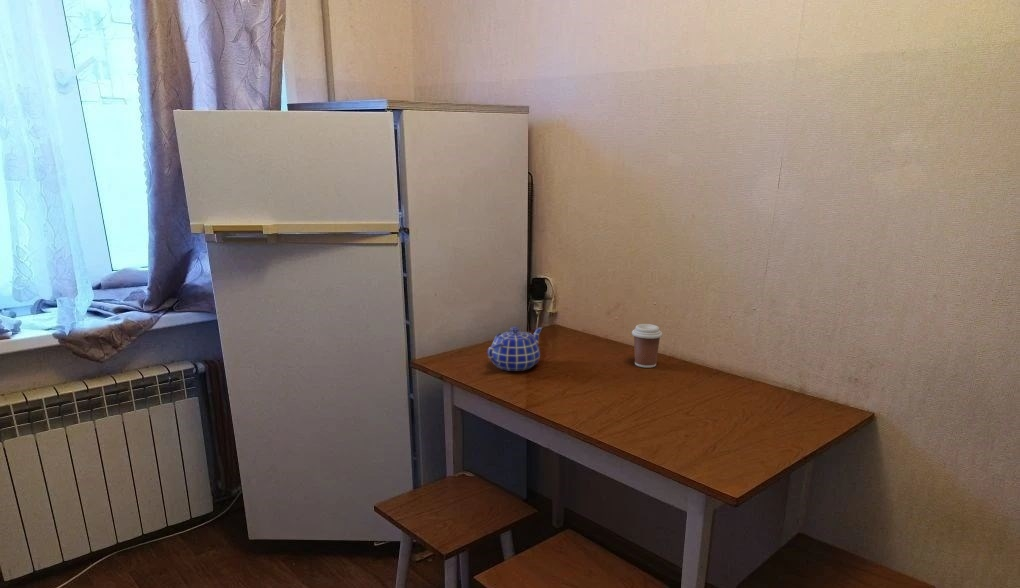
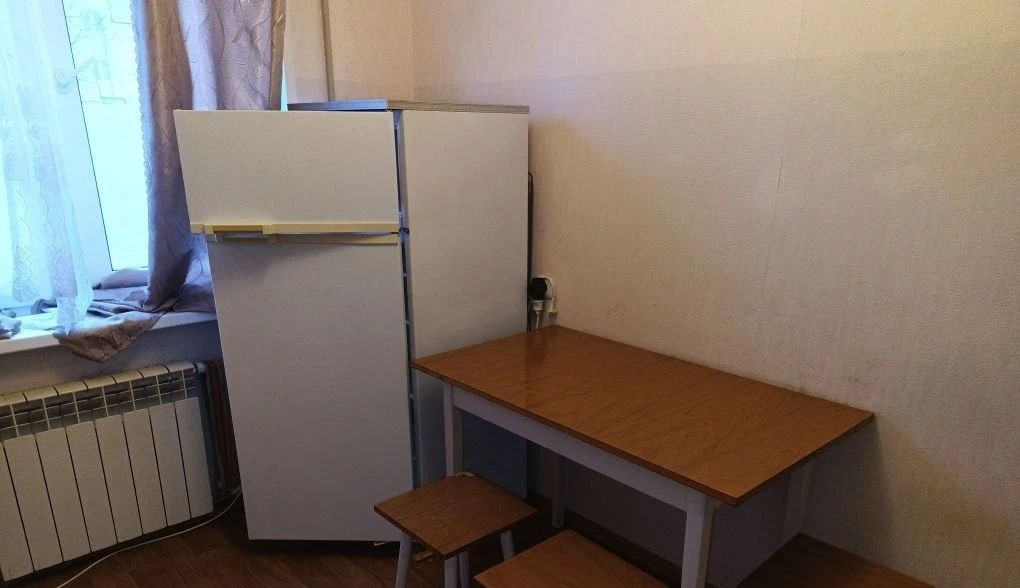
- teapot (516, 346)
- coffee cup (646, 345)
